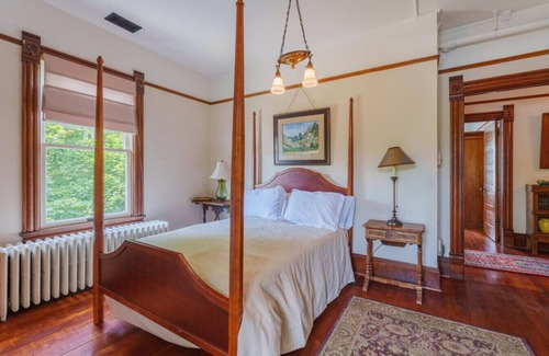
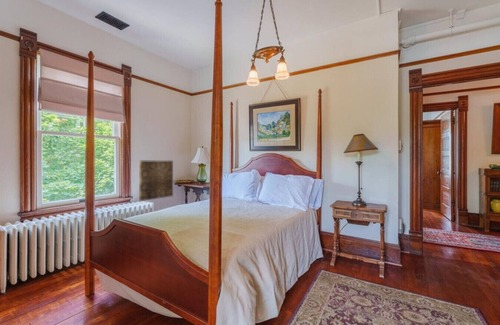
+ wall art (157, 179)
